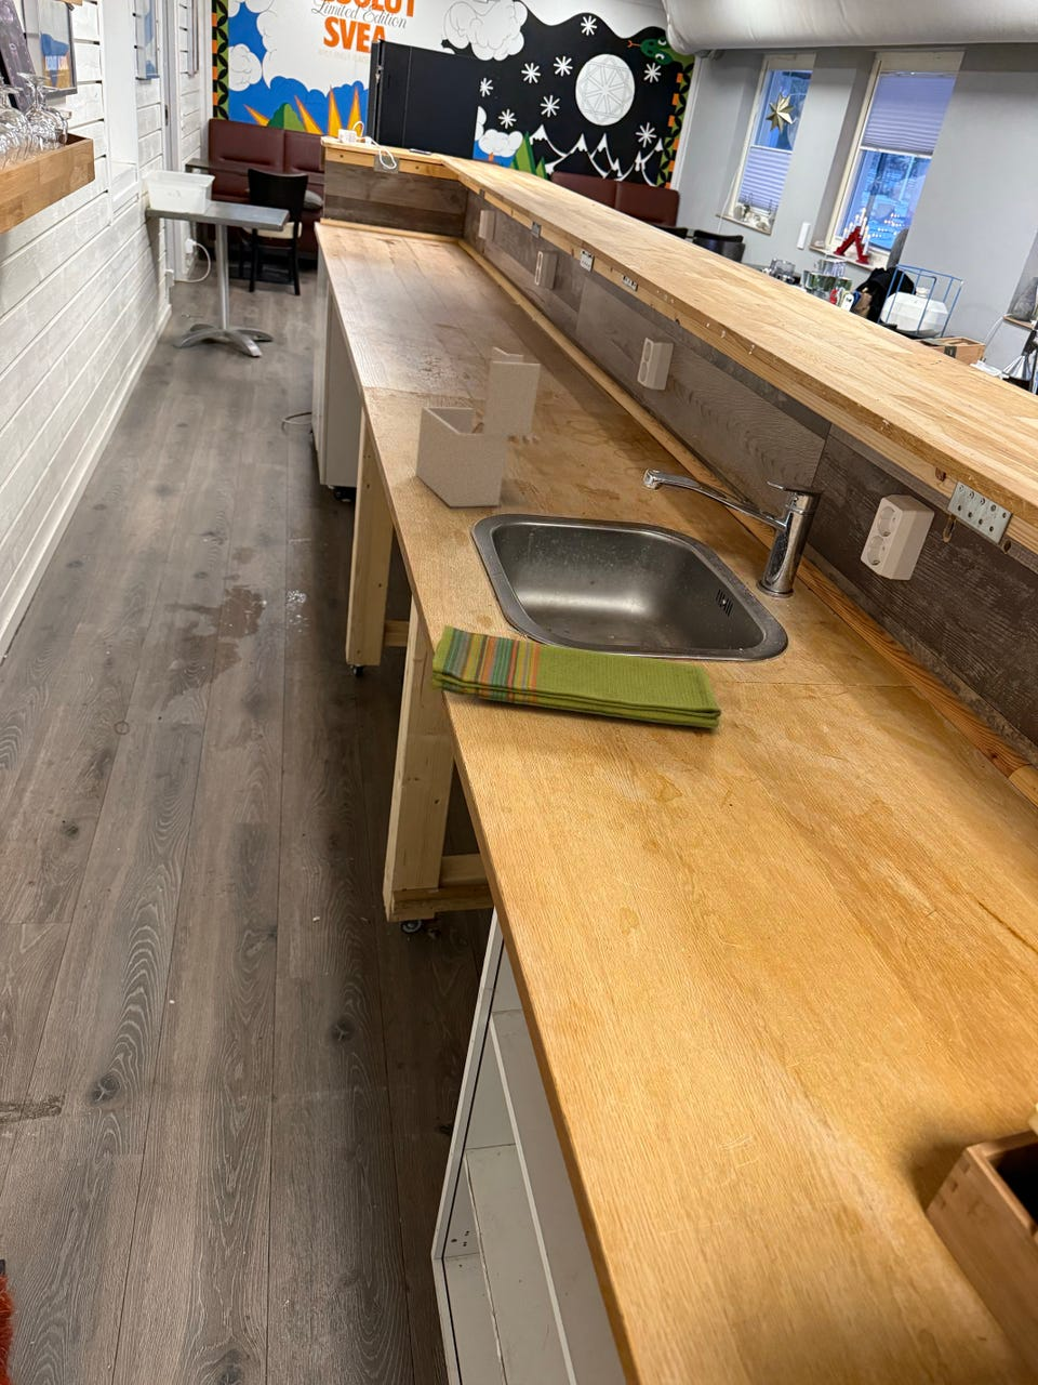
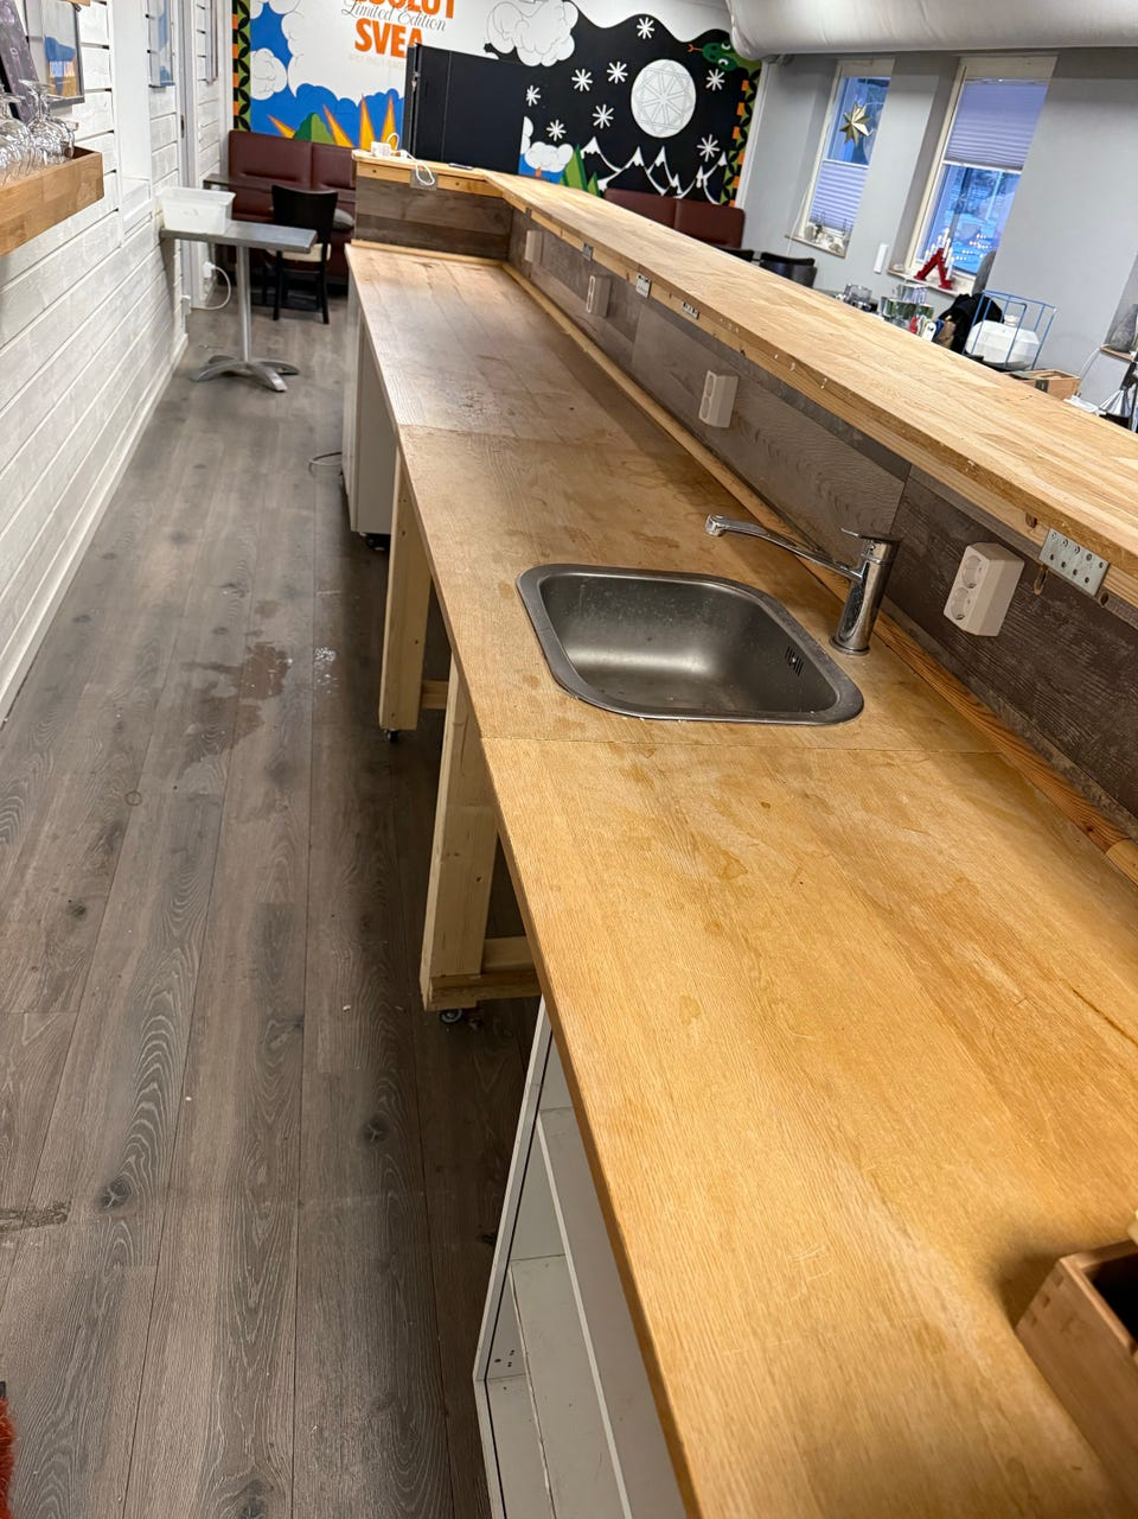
- utensil holder (483, 424)
- dish towel (575, 672)
